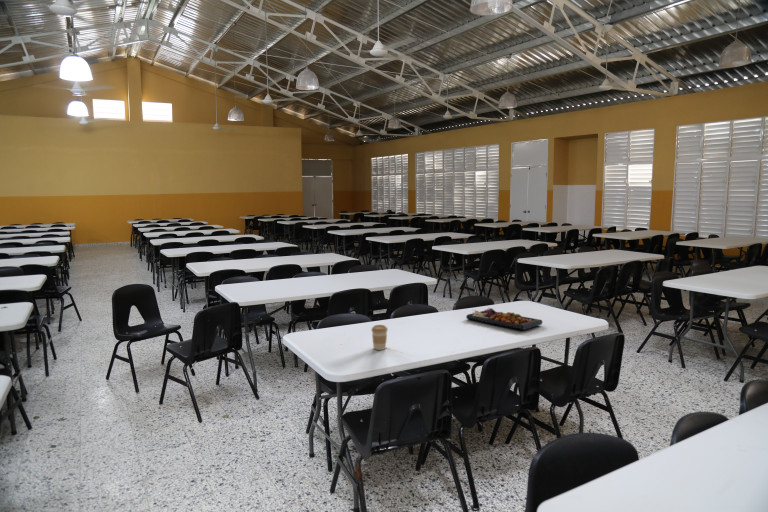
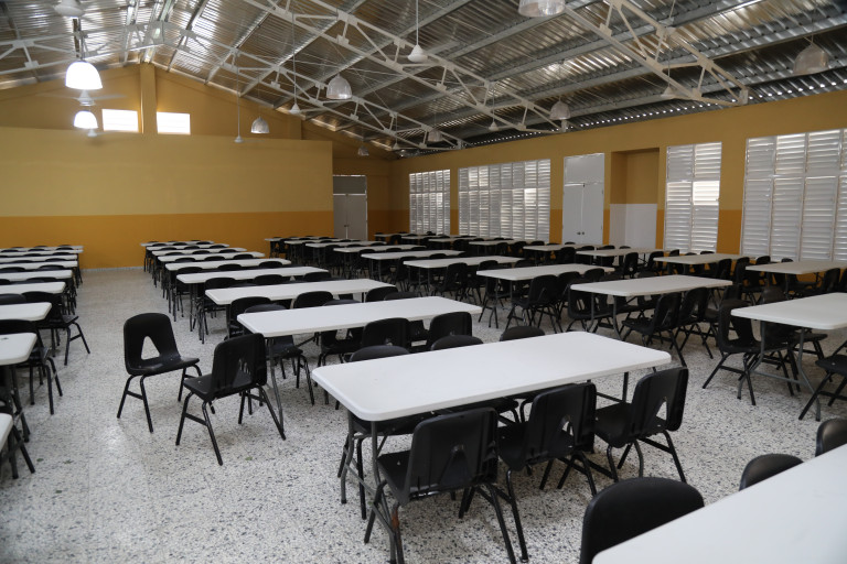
- coffee cup (379, 337)
- food tray (503, 316)
